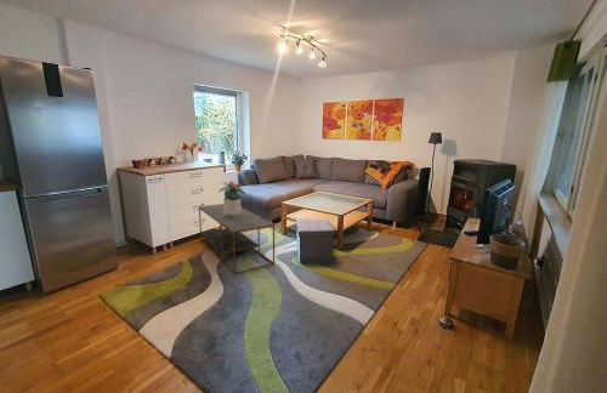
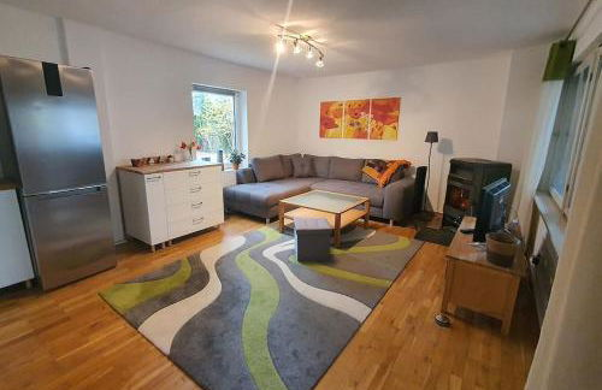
- coffee table (233, 232)
- potted plant (232, 198)
